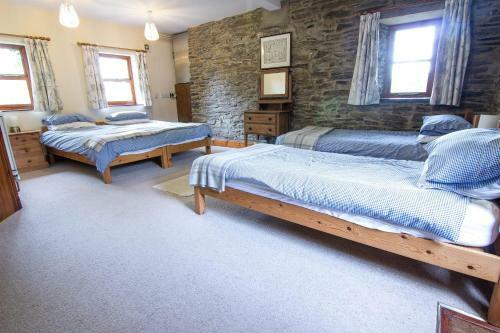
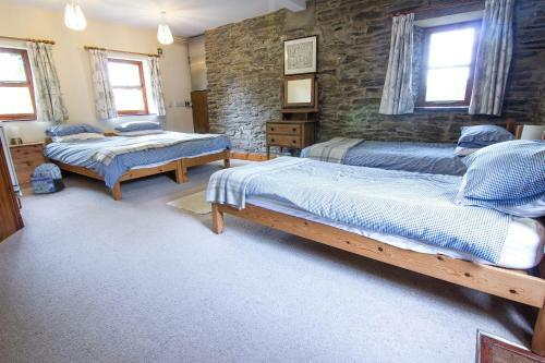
+ backpack (46, 178)
